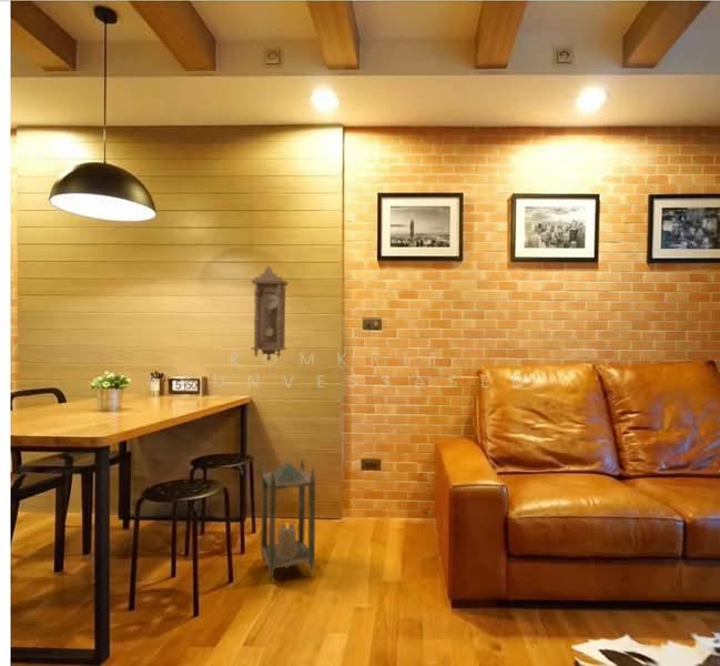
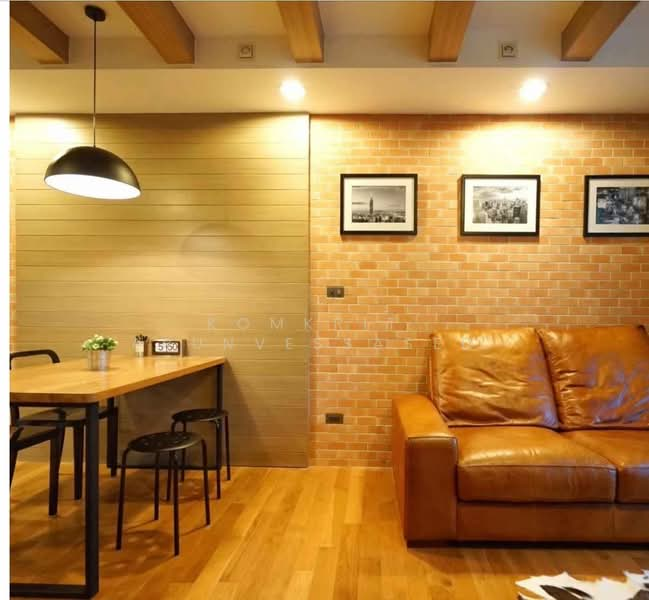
- lantern (287, 523)
- pendulum clock (270, 313)
